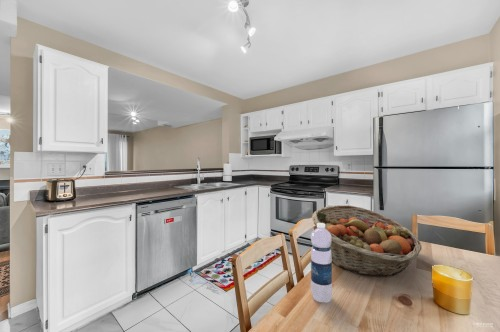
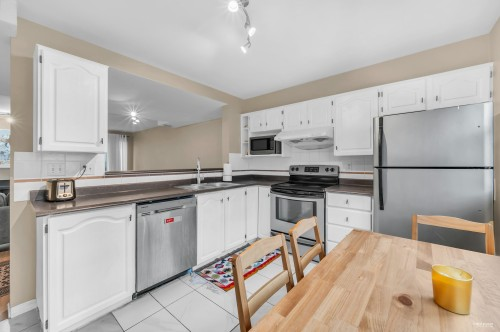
- water bottle (321, 260)
- fruit basket (363, 235)
